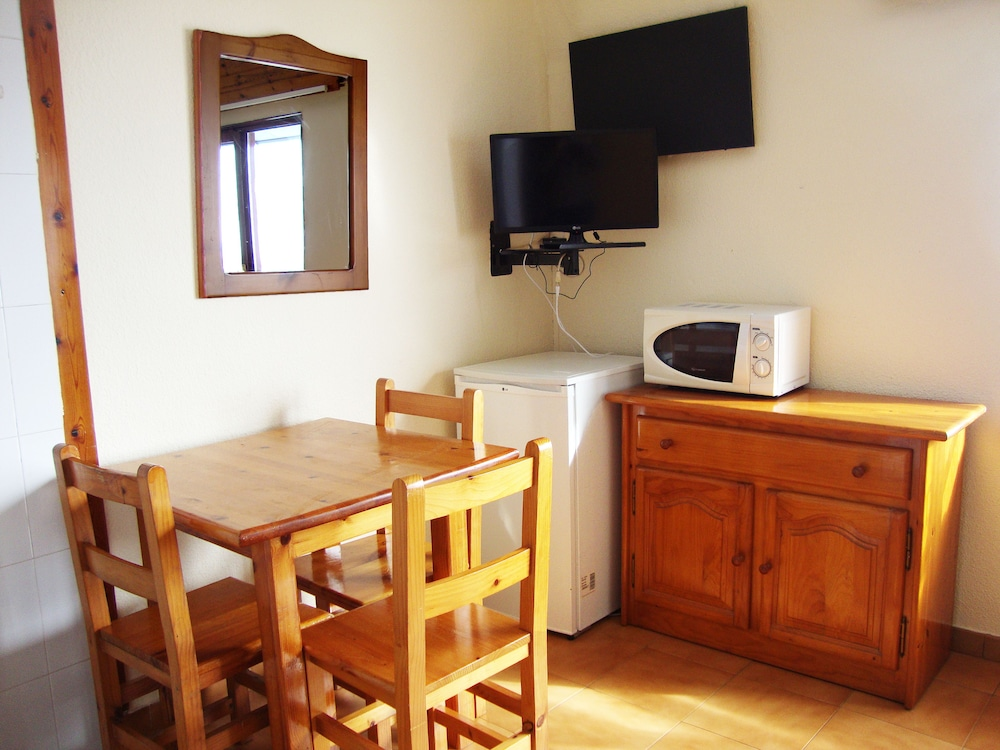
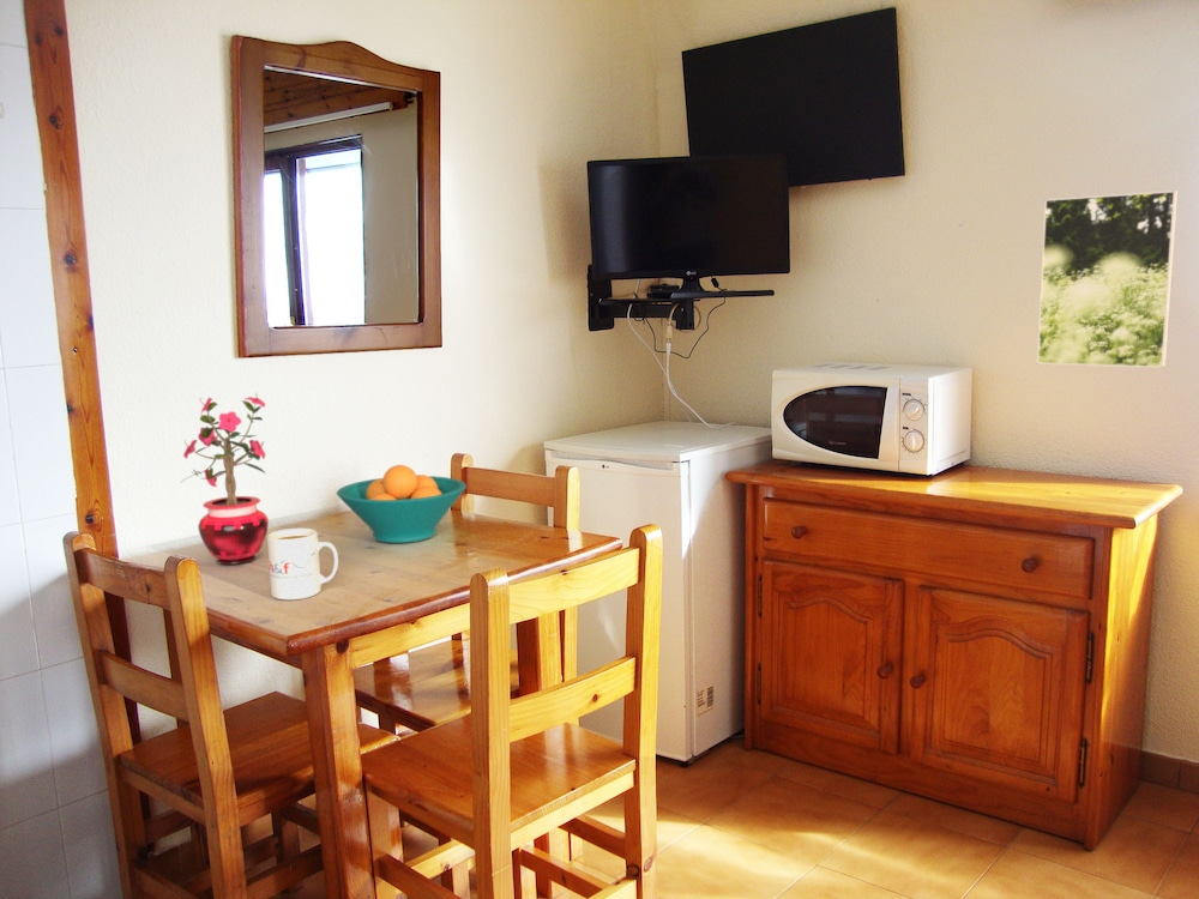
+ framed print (1103, 280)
+ mug (303, 562)
+ fruit bowl (402, 501)
+ potted plant (227, 478)
